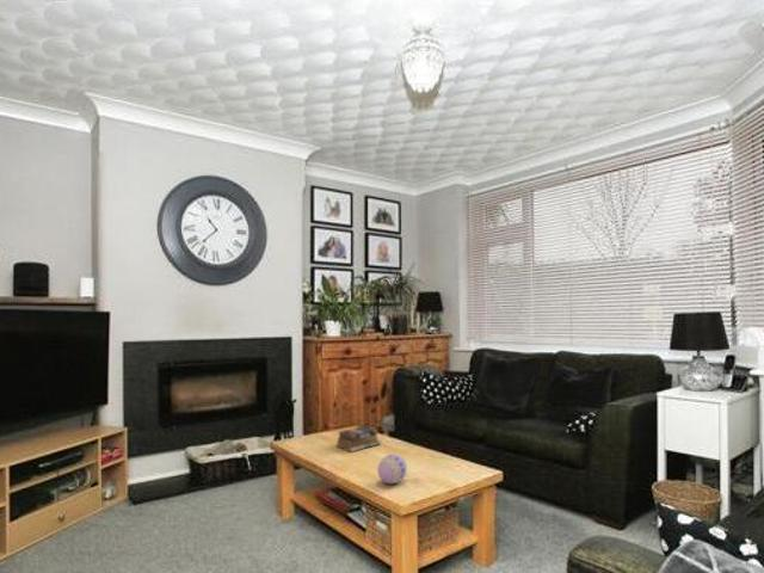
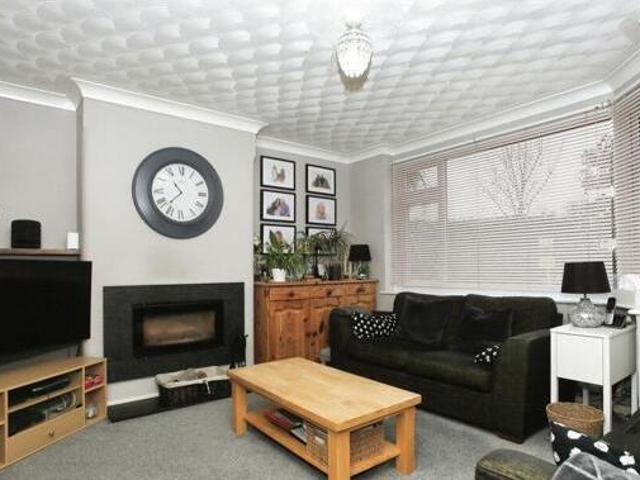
- decorative egg (392, 468)
- books (358, 437)
